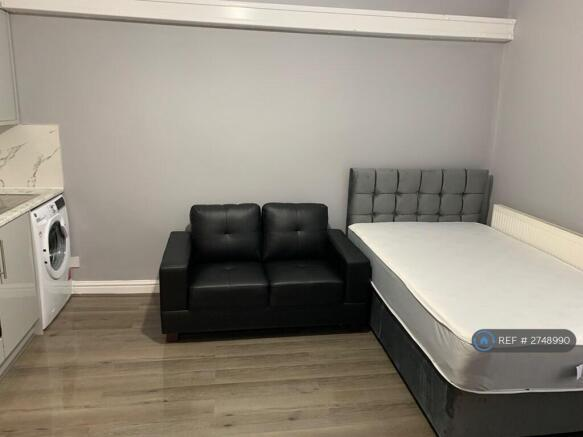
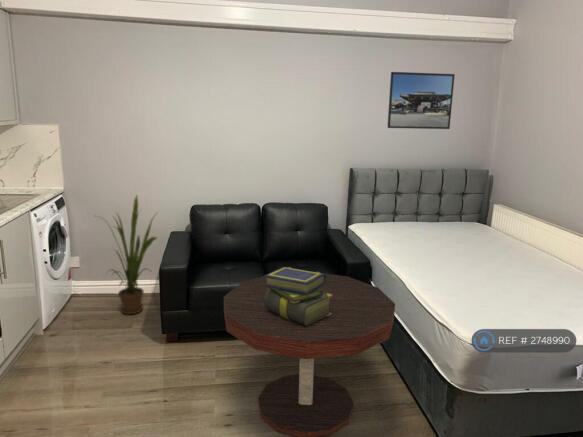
+ stack of books (295, 293)
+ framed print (420, 101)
+ house plant (128, 255)
+ coffee table (307, 354)
